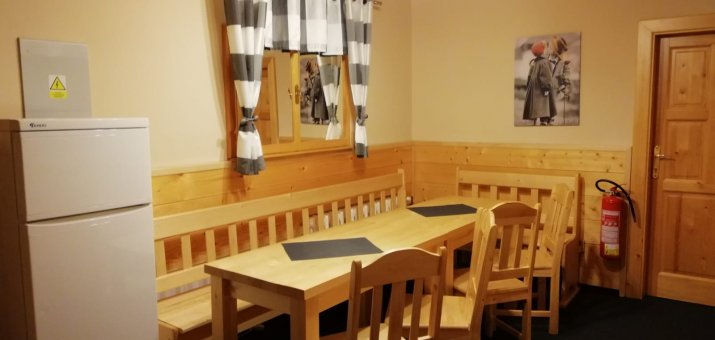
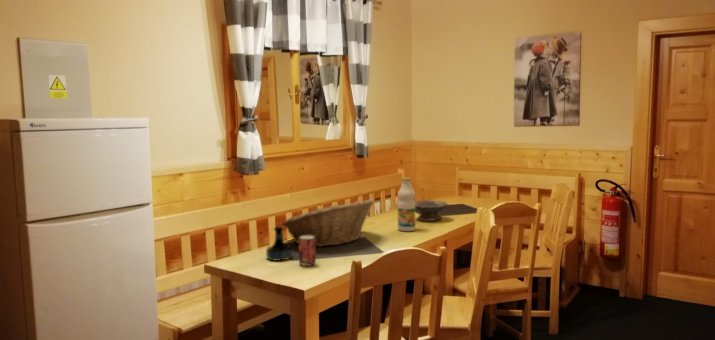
+ fruit basket (330, 219)
+ bottle (406, 204)
+ bowl (429, 211)
+ beverage can (307, 250)
+ tequila bottle (279, 242)
